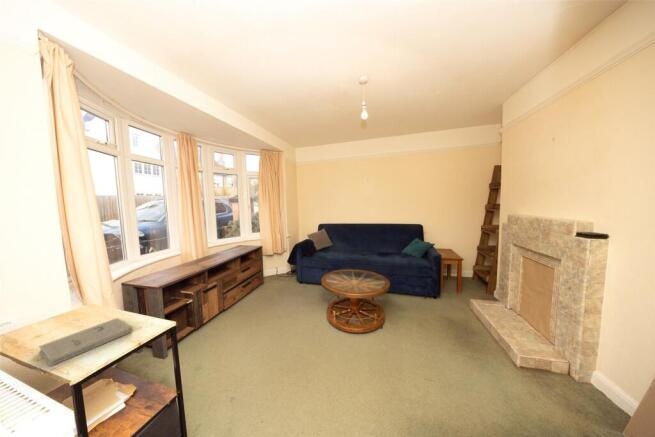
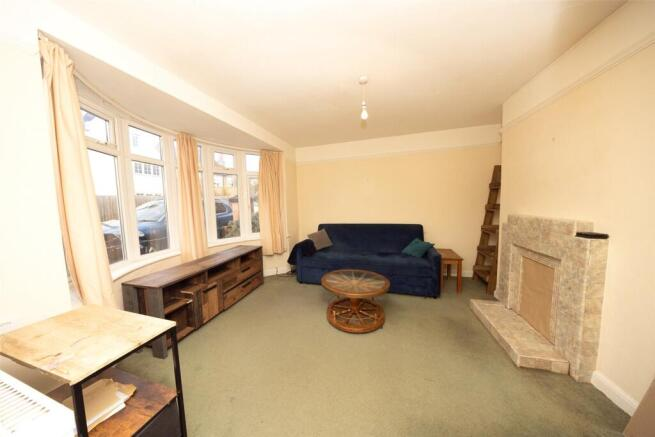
- book (89, 338)
